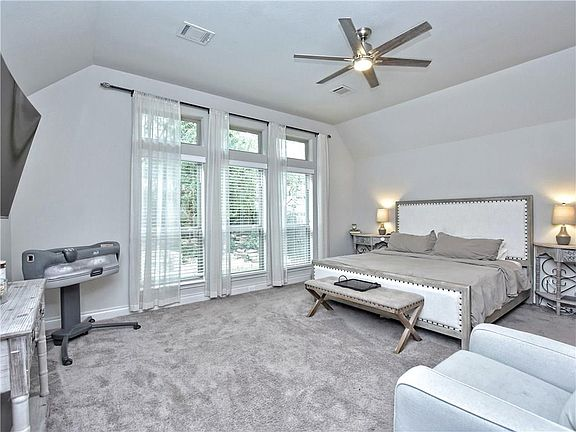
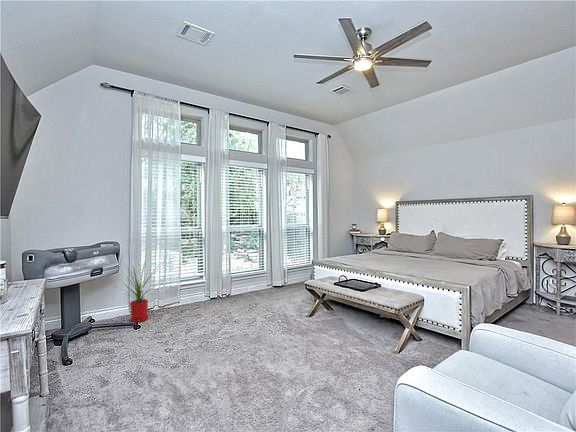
+ house plant (138, 290)
